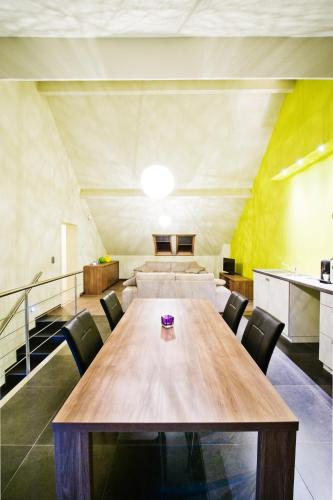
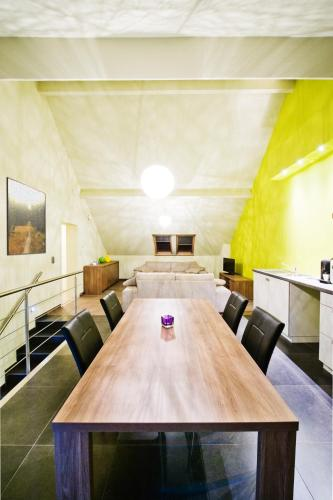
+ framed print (28, 220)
